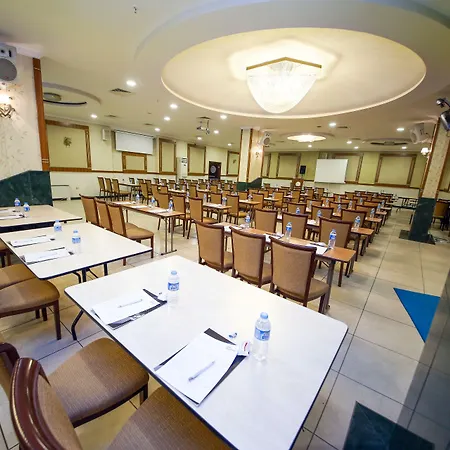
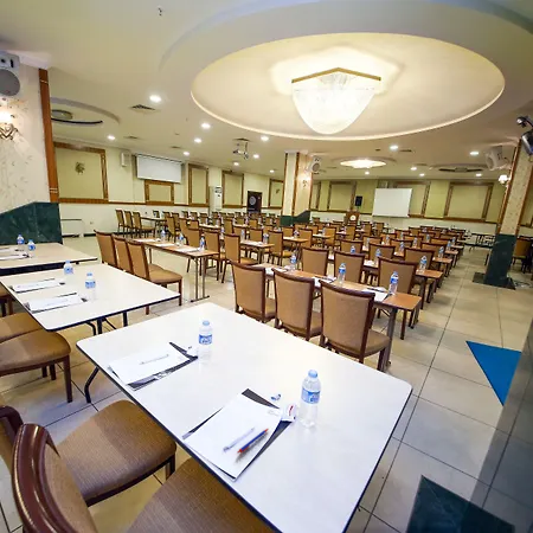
+ pen (253, 439)
